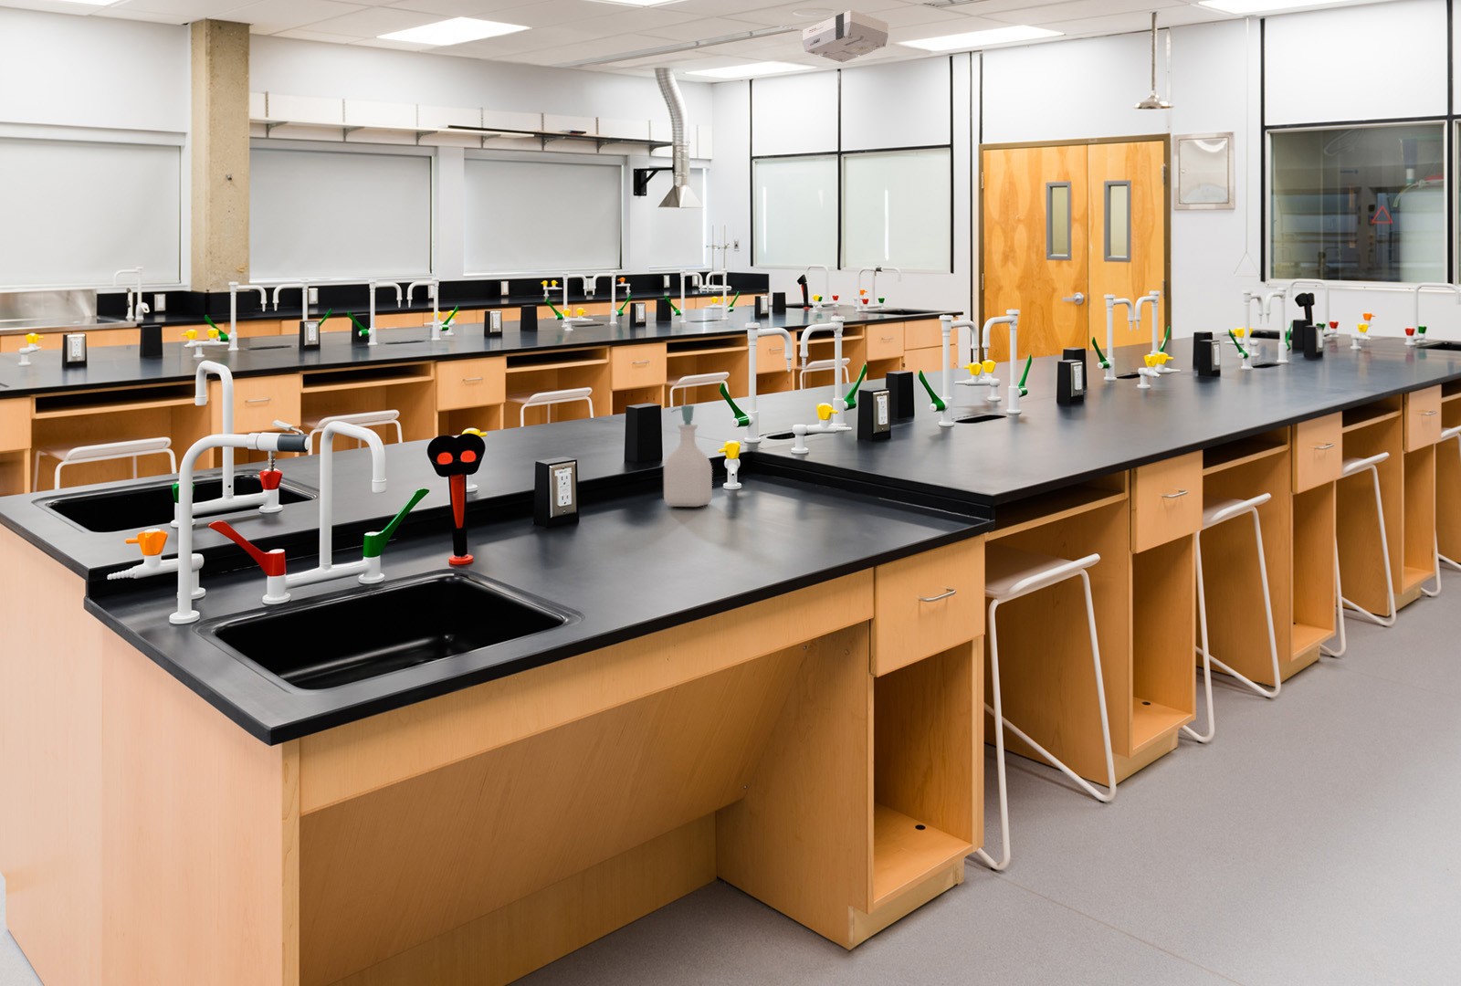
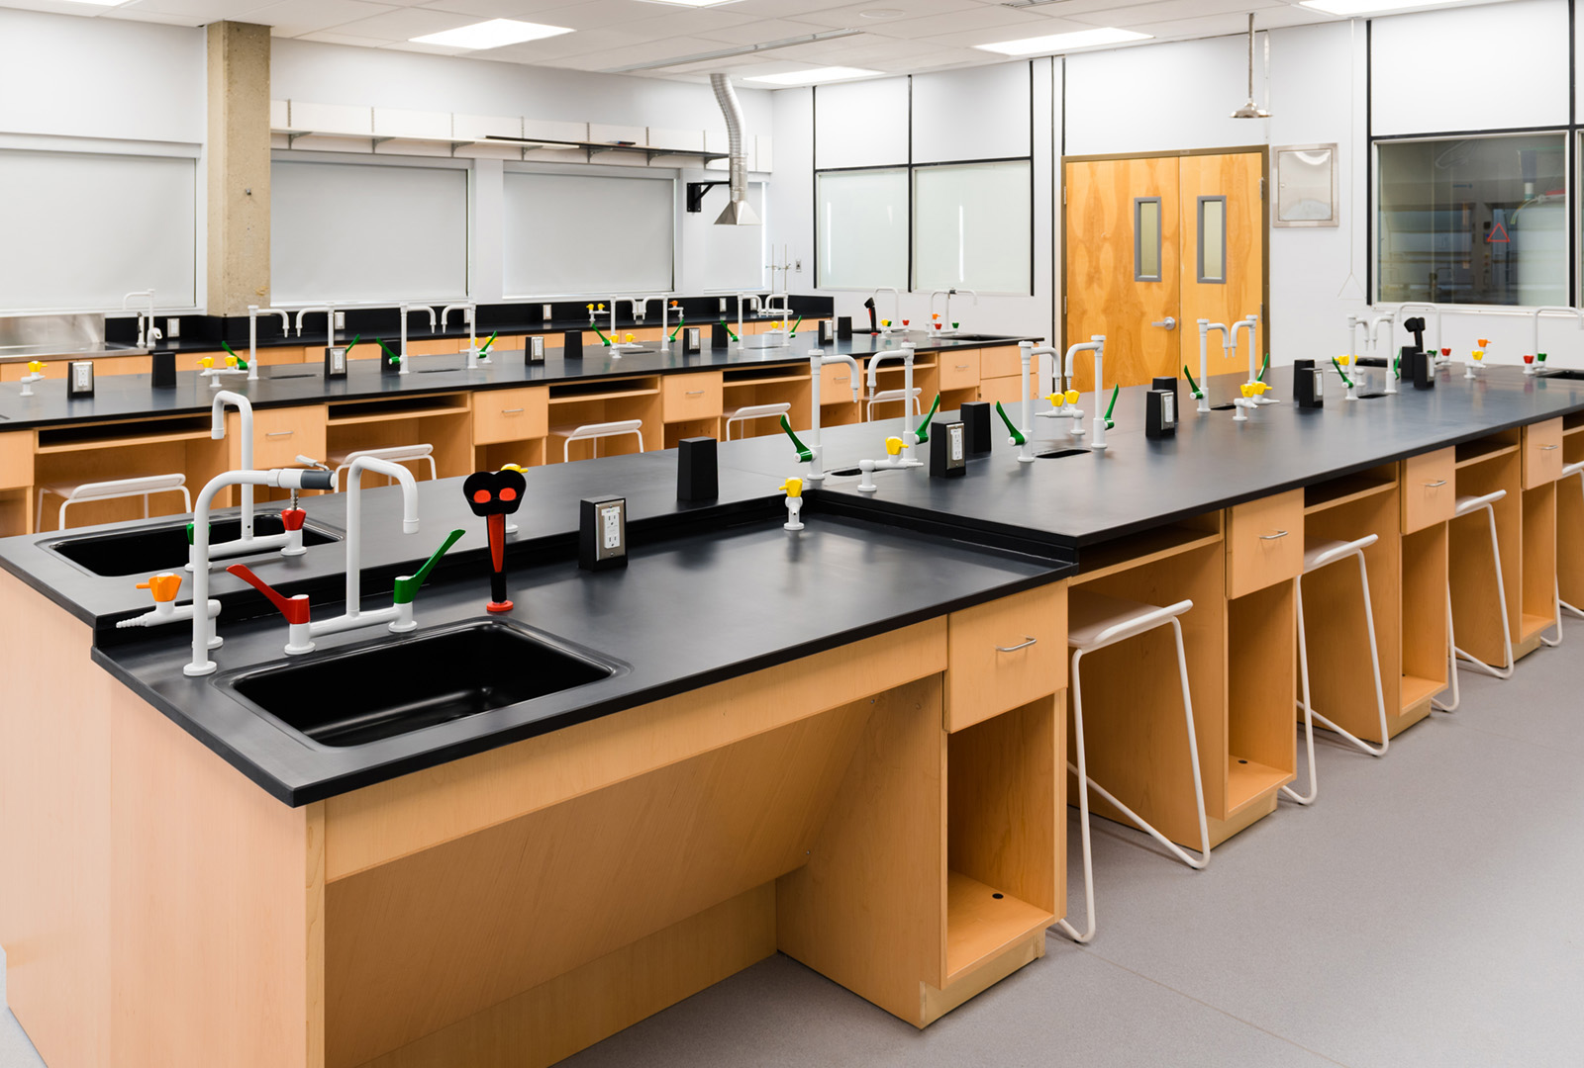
- projector (845, 37)
- soap bottle (688, 456)
